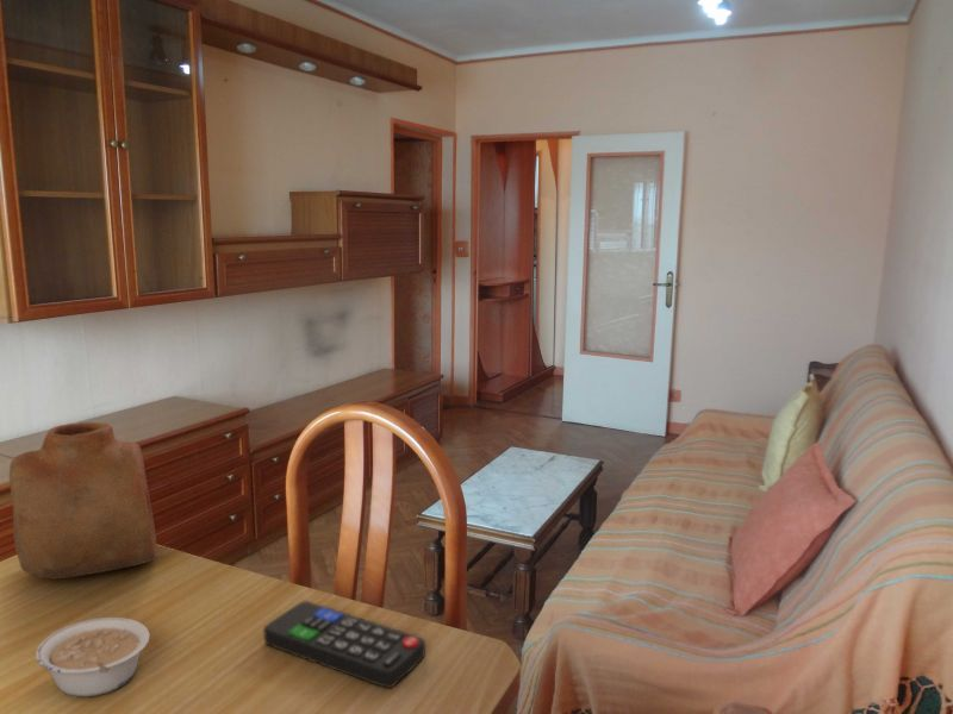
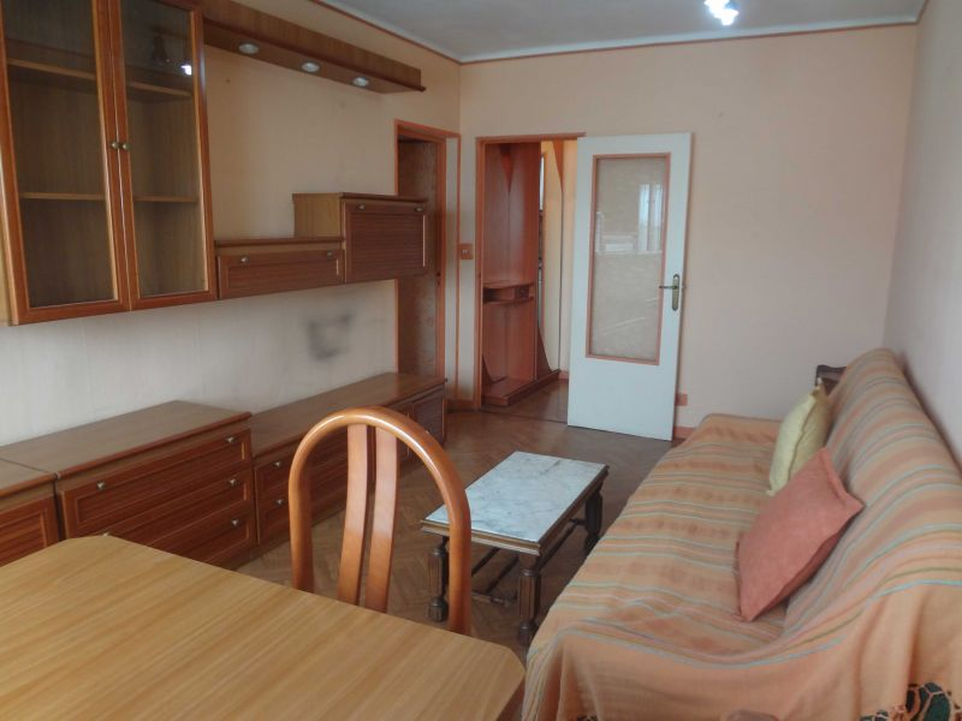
- vase (83, 499)
- remote control (343, 639)
- legume (98, 657)
